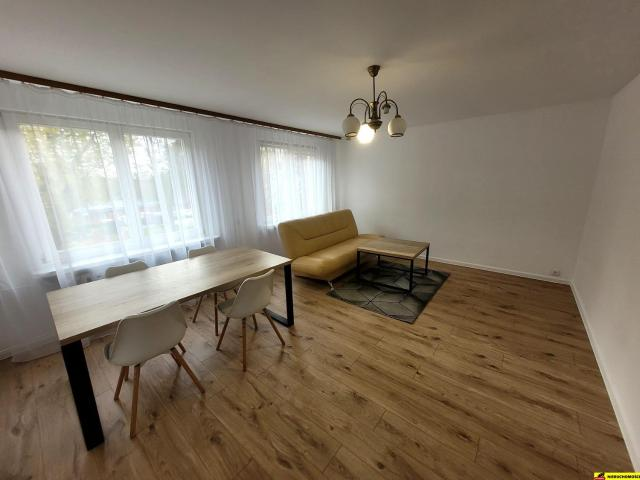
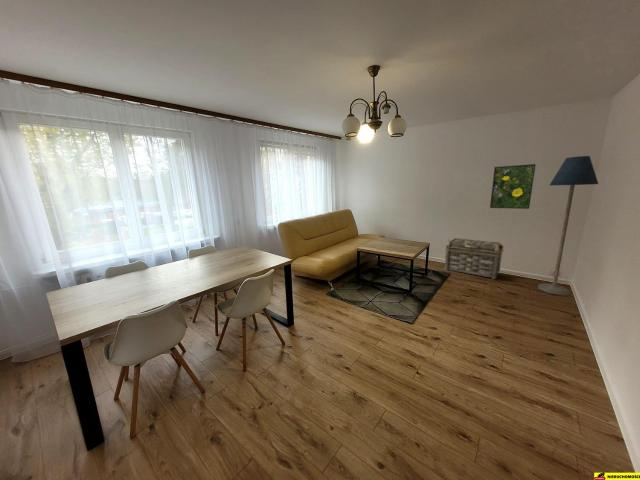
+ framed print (511, 187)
+ floor lamp (565, 227)
+ basket (472, 255)
